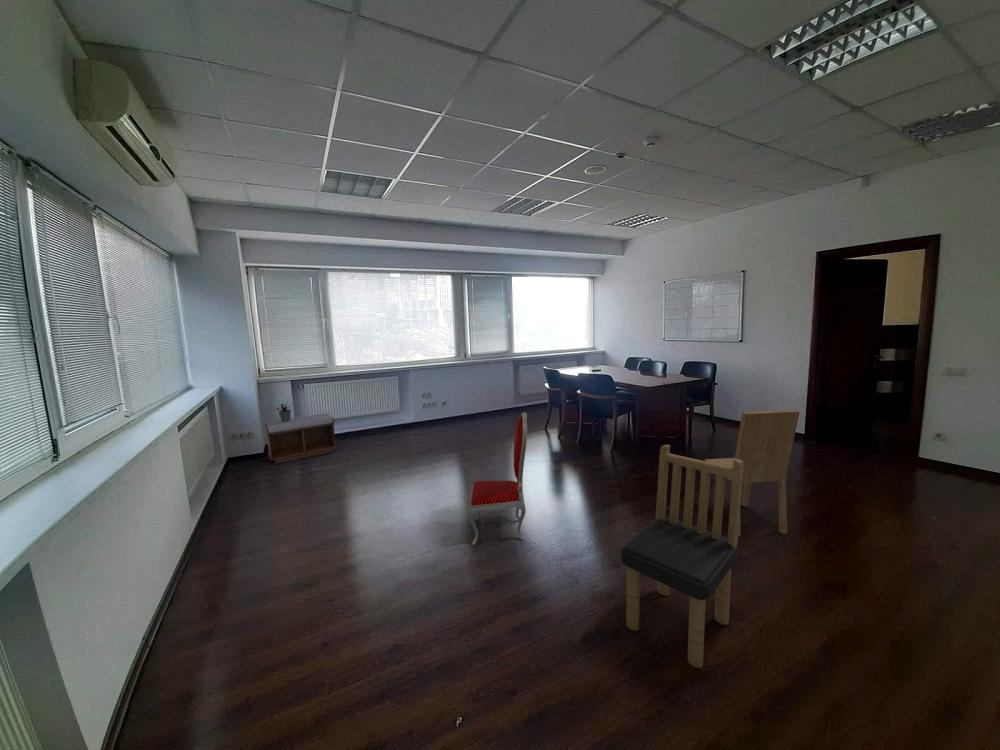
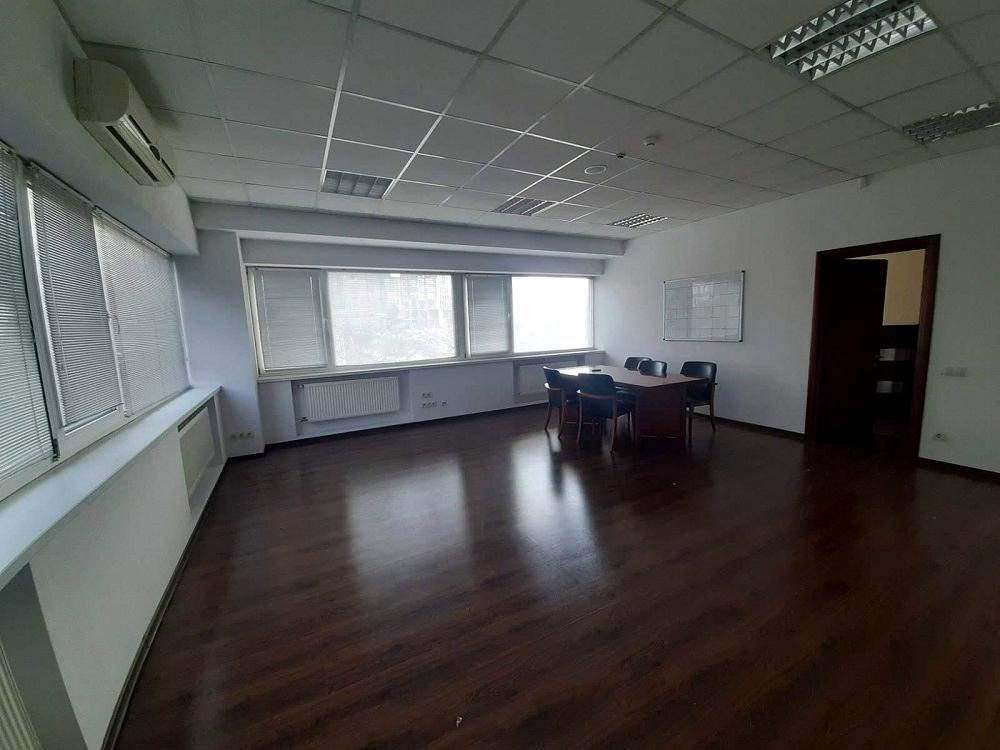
- bench (301, 436)
- potted plant (285, 411)
- dining chair (498, 481)
- dining chair (745, 463)
- dining chair (680, 545)
